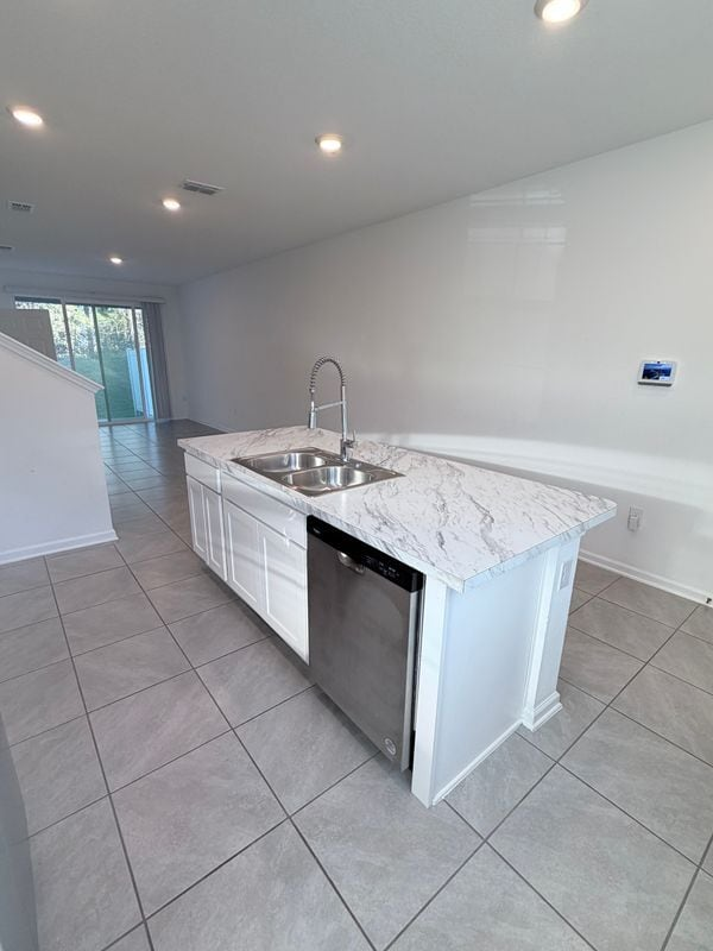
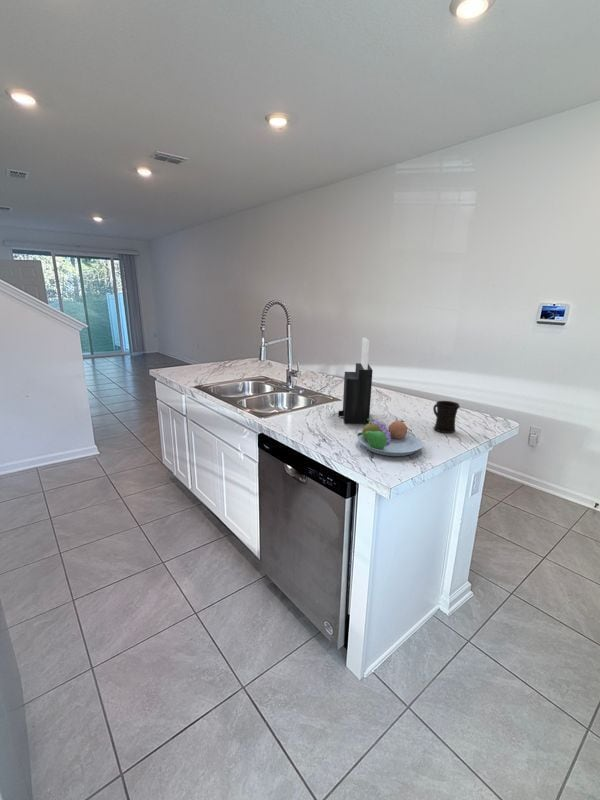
+ mug (445, 416)
+ knife block (354, 379)
+ fruit bowl (387, 434)
